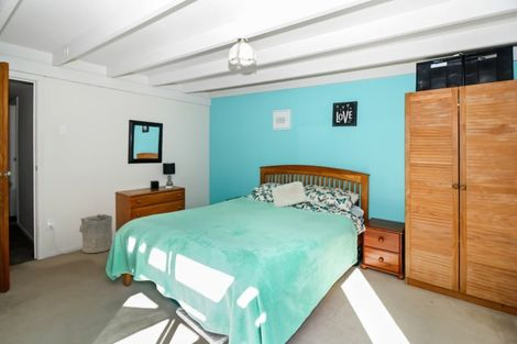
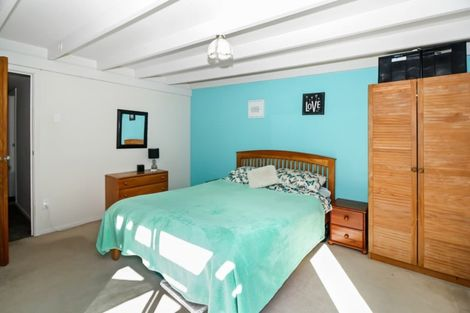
- laundry hamper (96, 232)
